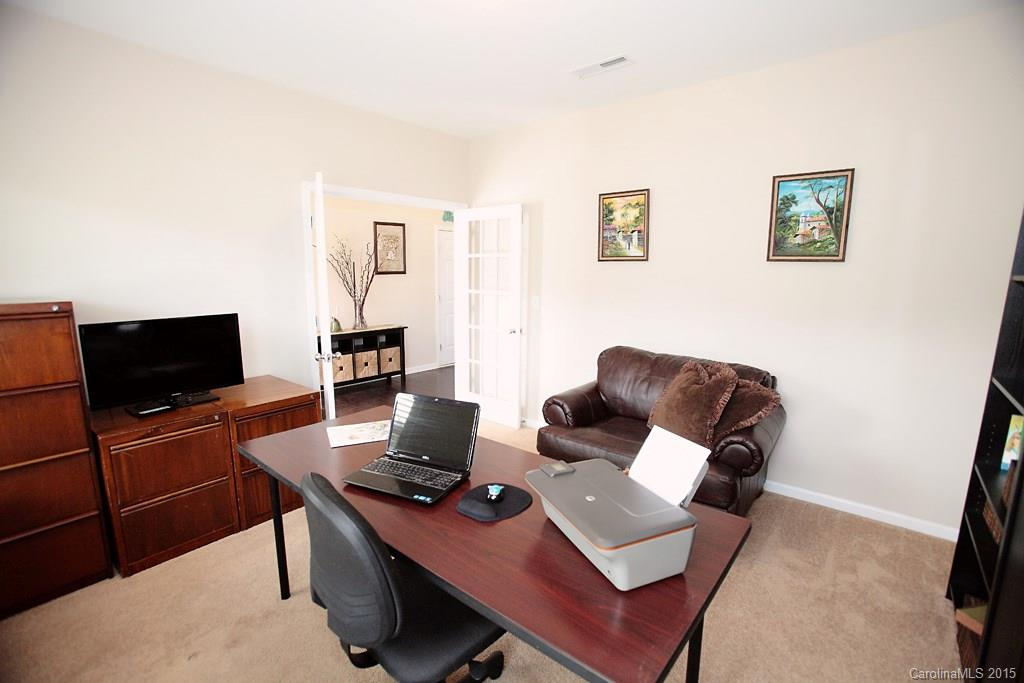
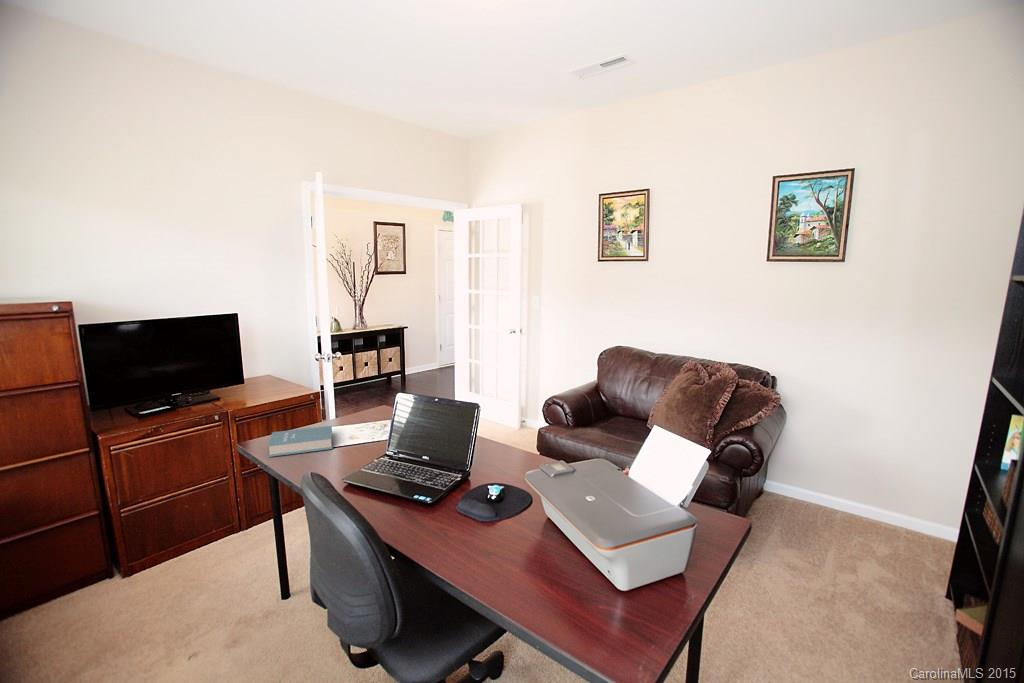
+ book (302, 440)
